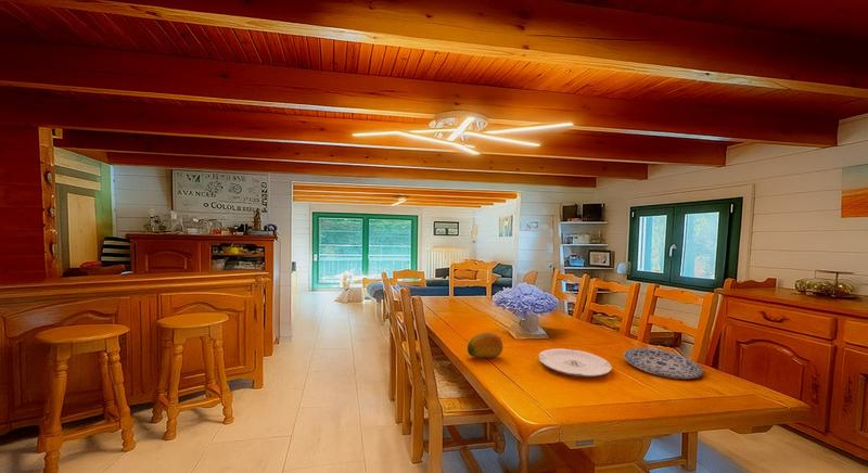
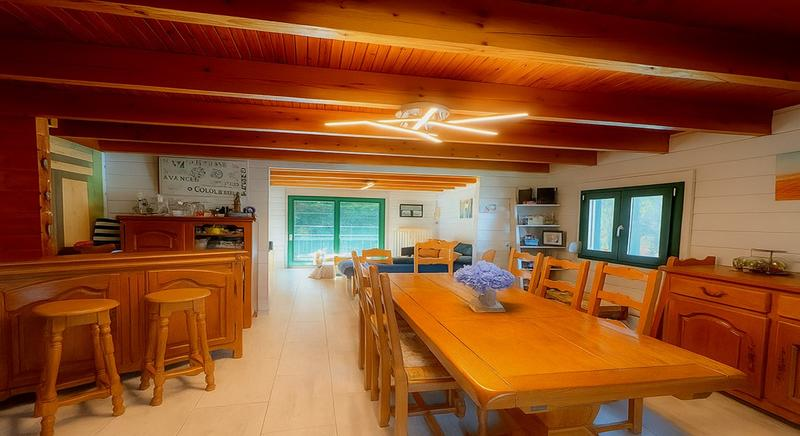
- fruit (484, 344)
- plate (573, 363)
- plate (661, 362)
